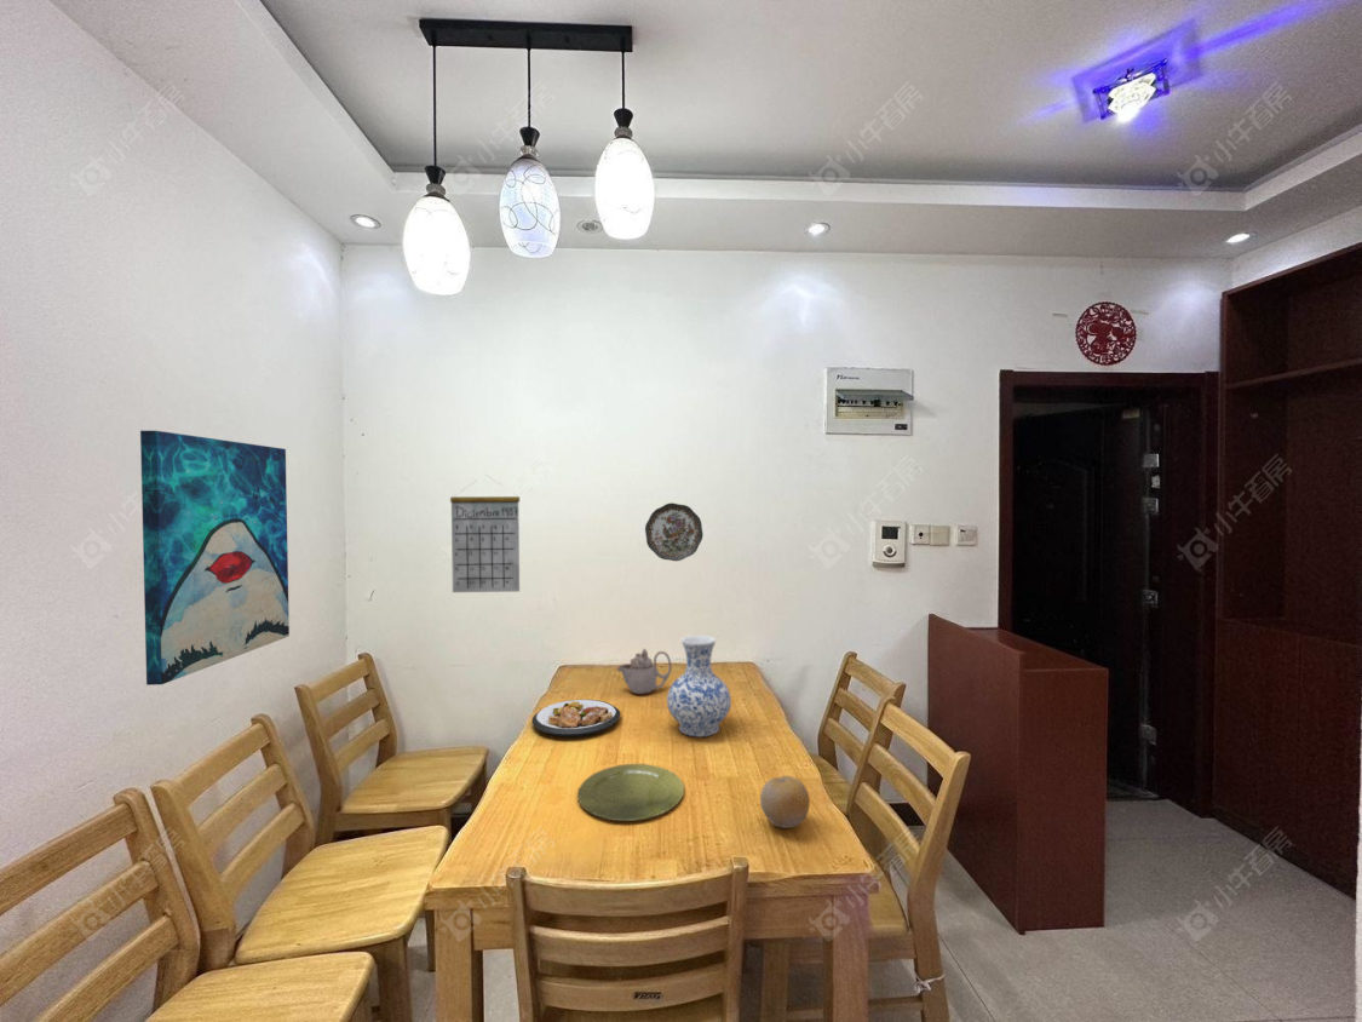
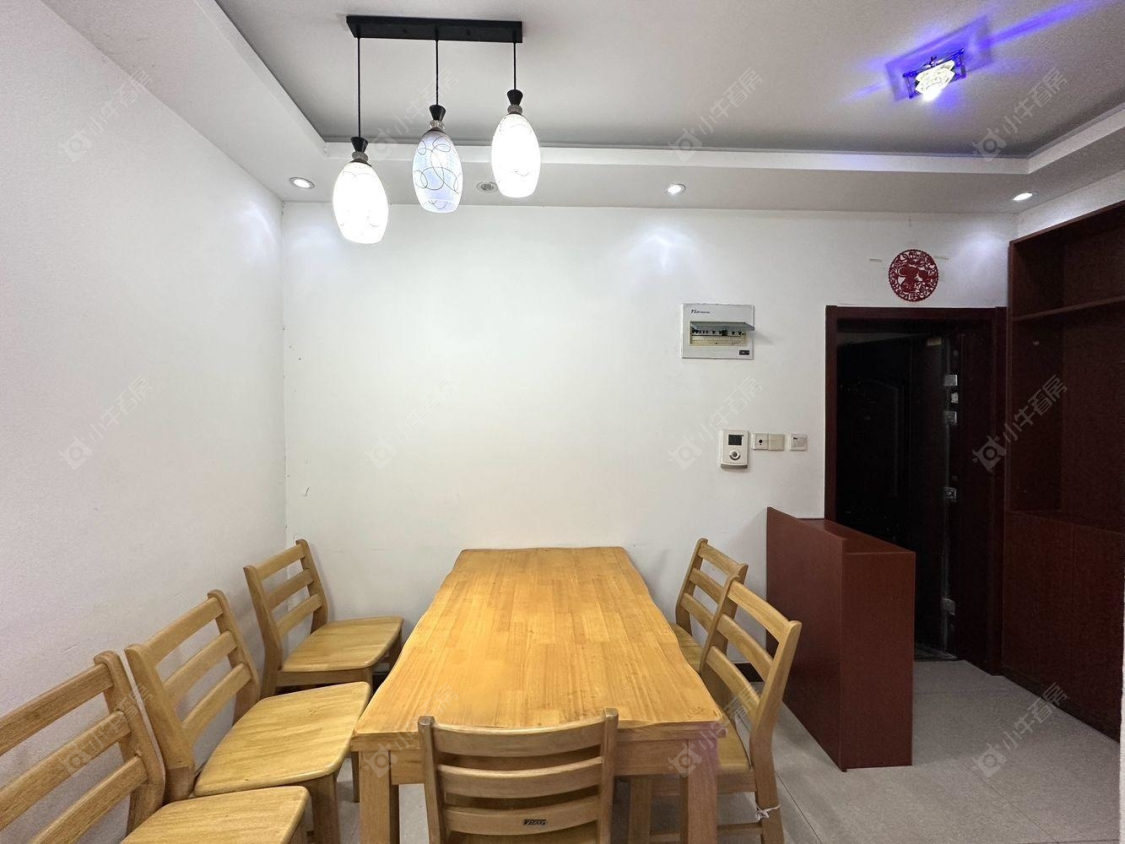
- fruit (785, 800)
- vase (699, 684)
- calendar (485, 533)
- plate (576, 713)
- decorative plate (673, 532)
- wall art (226, 549)
- plate (631, 790)
- teapot (644, 671)
